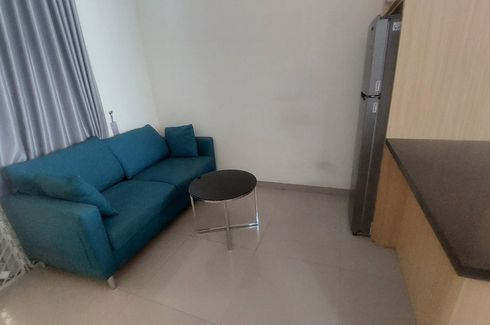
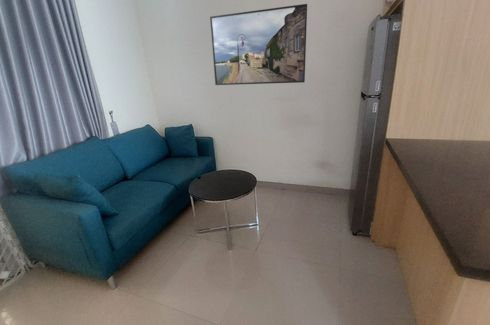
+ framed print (256, 48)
